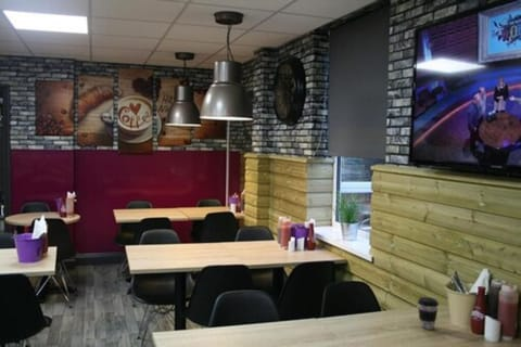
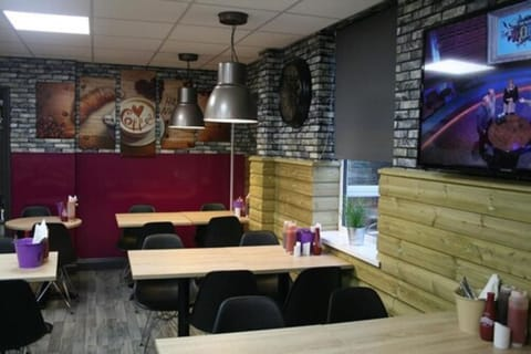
- coffee cup (427, 312)
